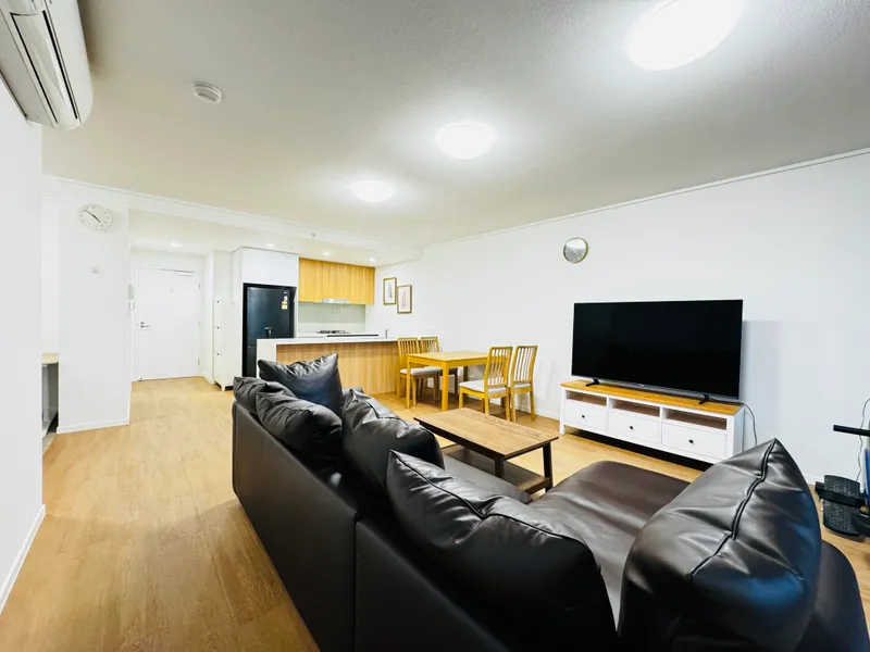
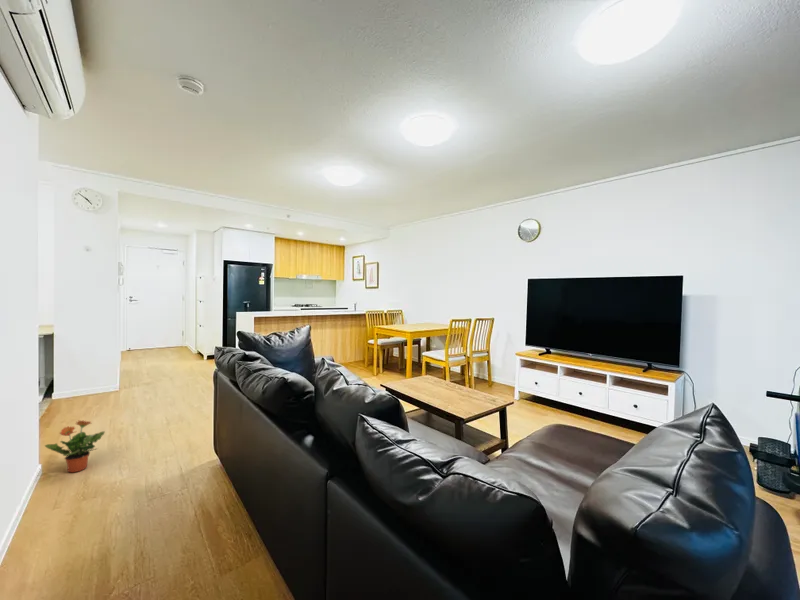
+ potted plant (76, 446)
